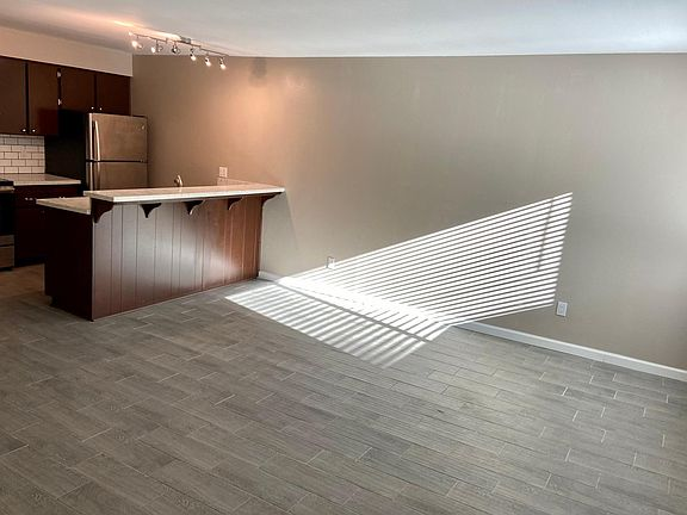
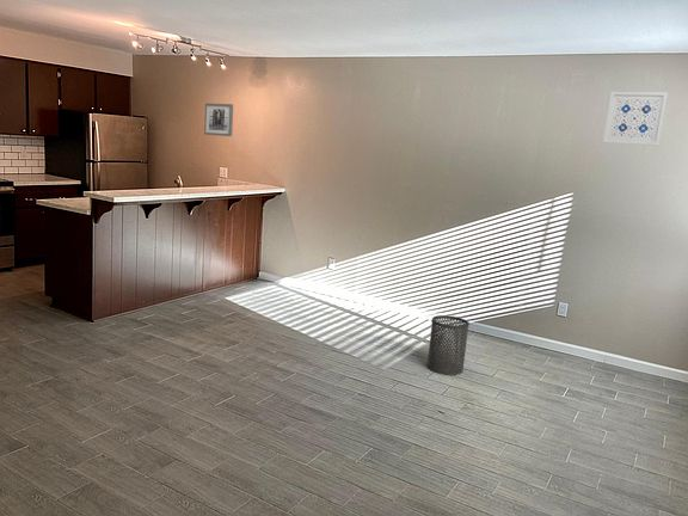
+ wall art (634, 118)
+ wall art (217, 119)
+ trash can (447, 344)
